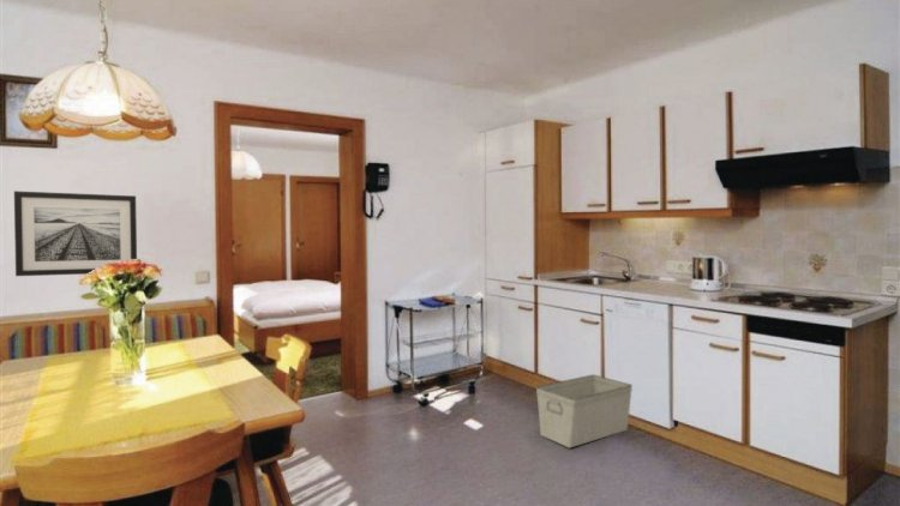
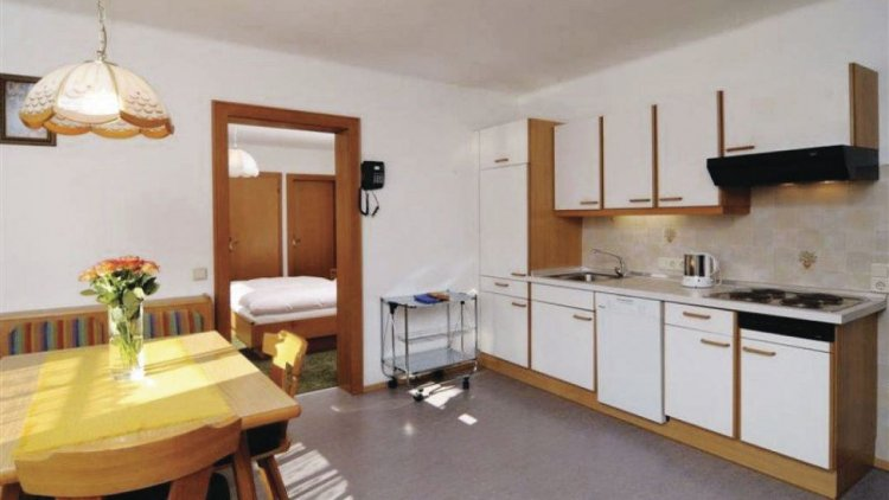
- storage bin (584, 409)
- wall art (78, 234)
